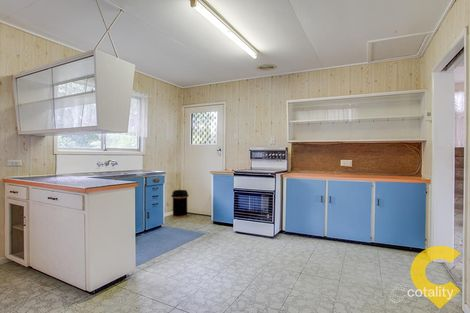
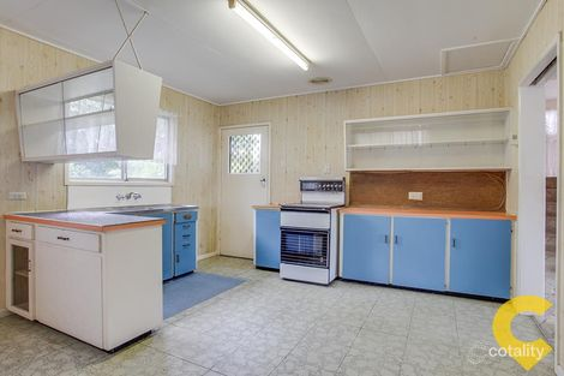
- trash can (180, 203)
